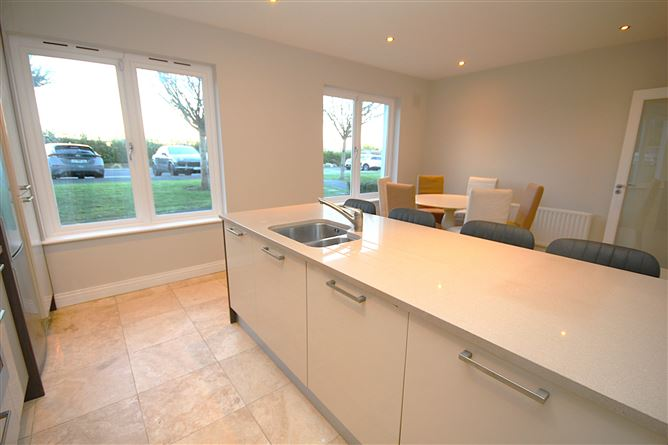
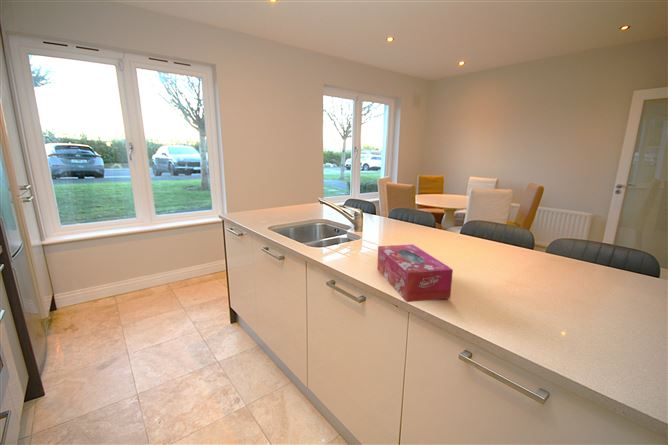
+ tissue box (410, 269)
